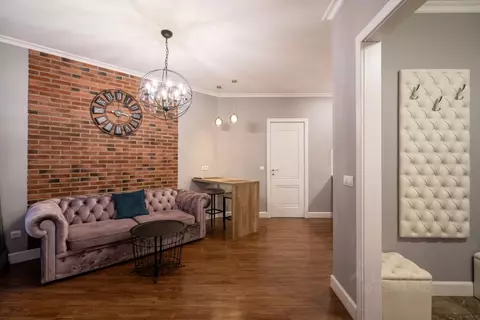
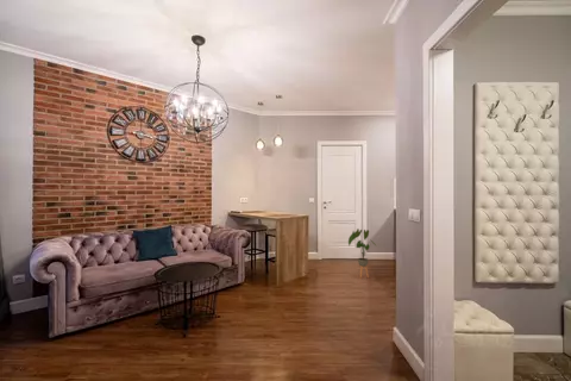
+ house plant (362, 252)
